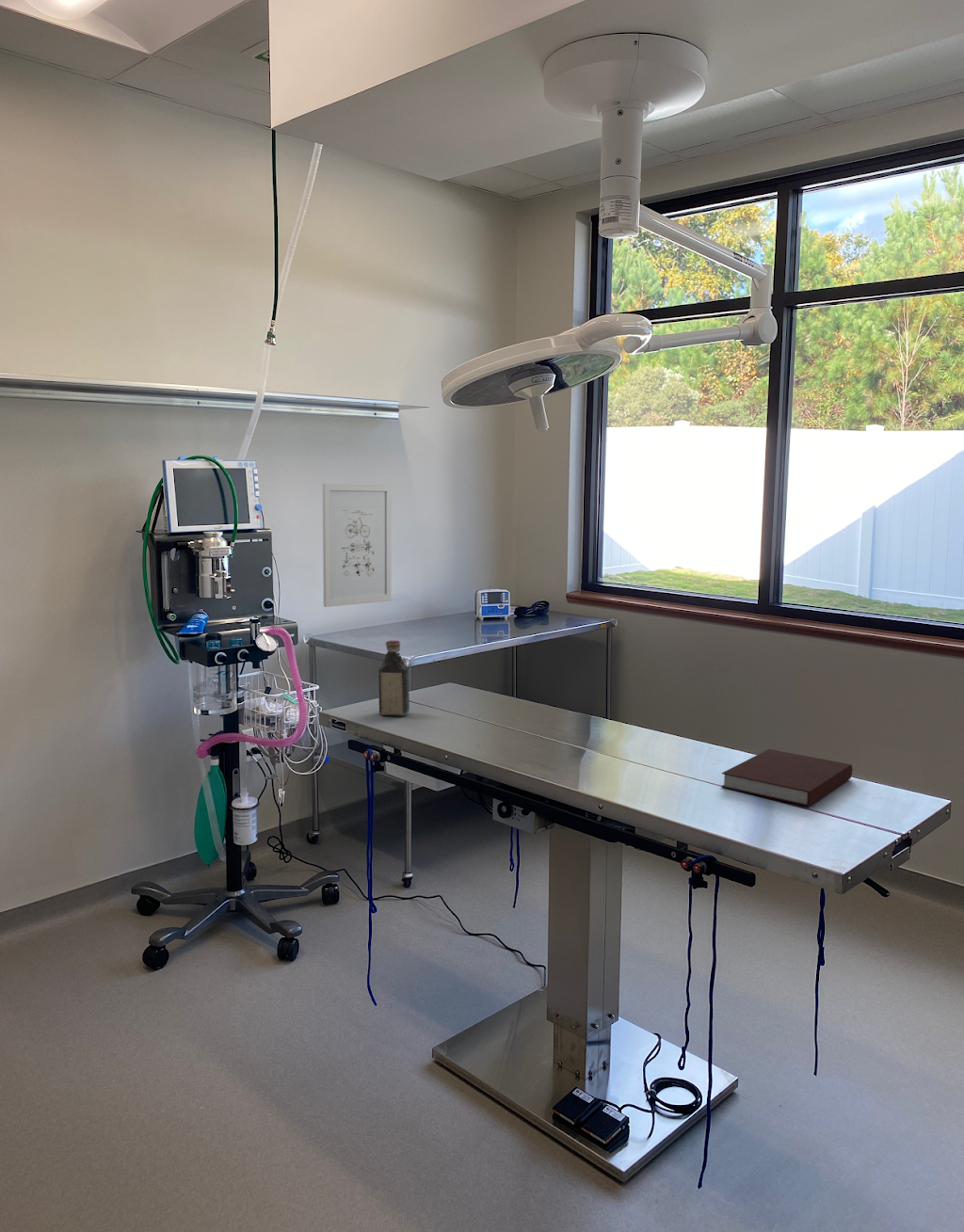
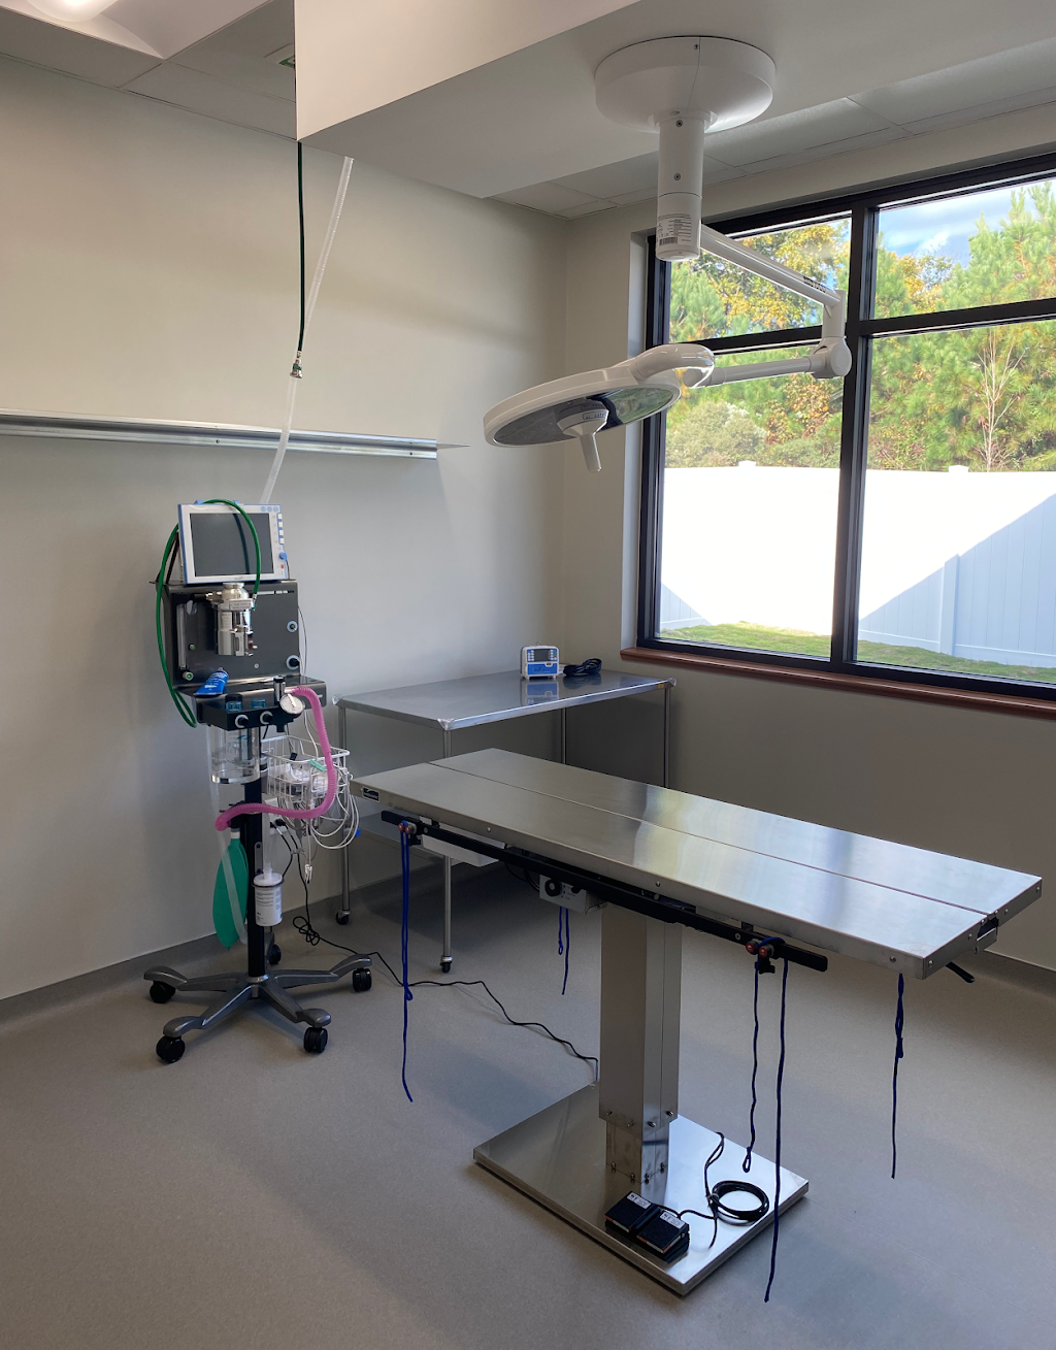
- notebook (787, 776)
- wall art (358, 544)
- bottle (394, 677)
